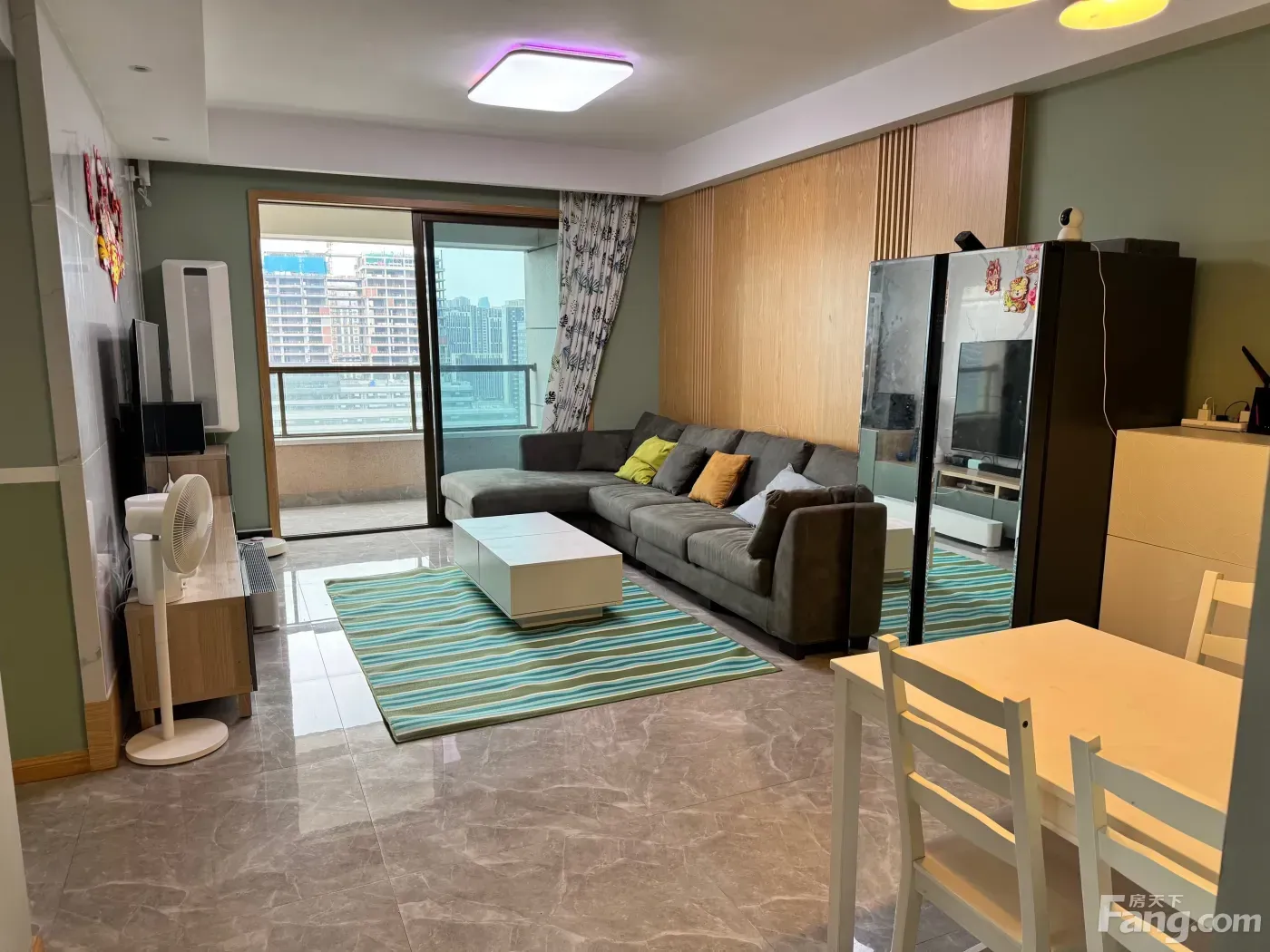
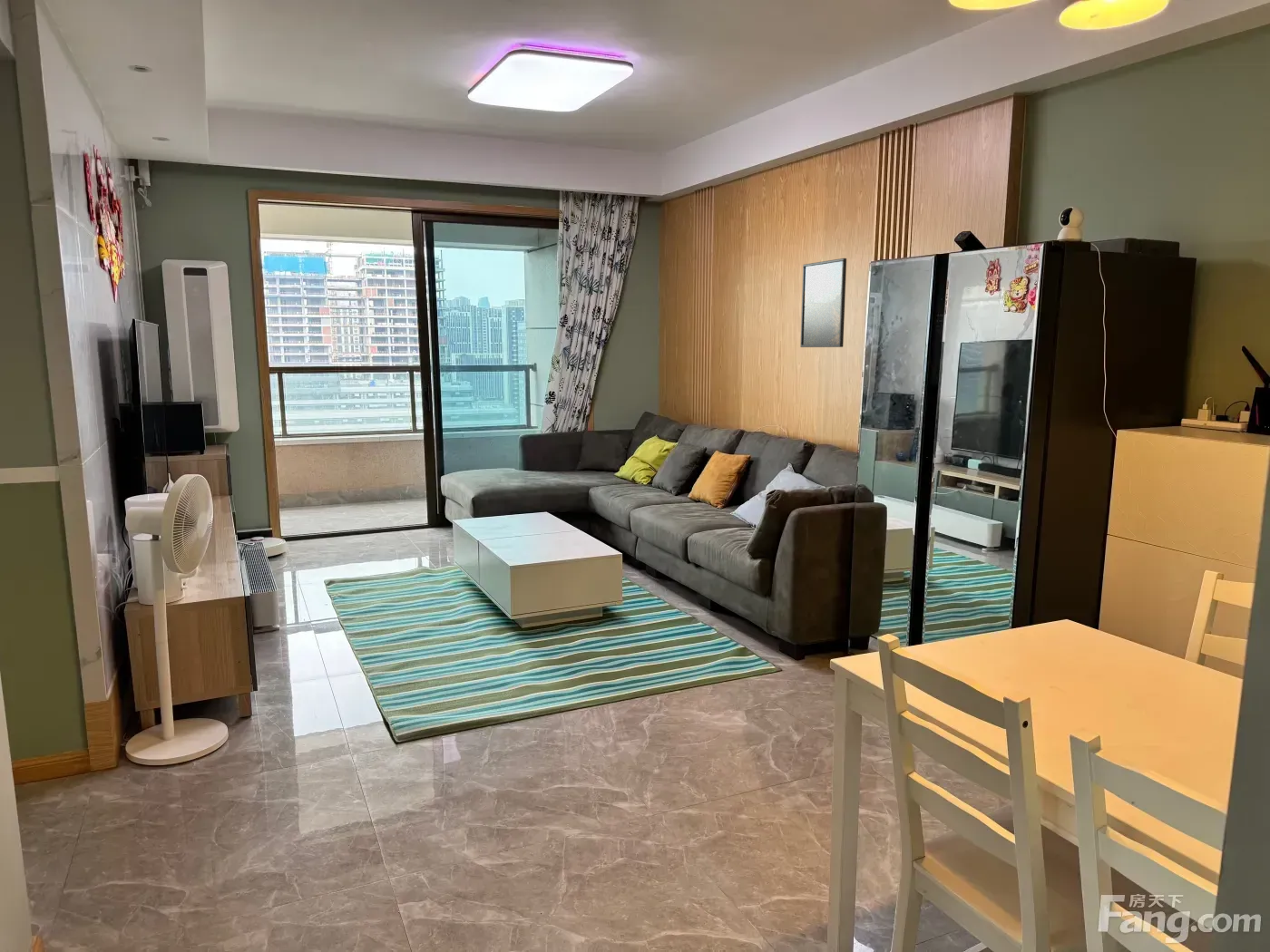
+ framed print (822, 305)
